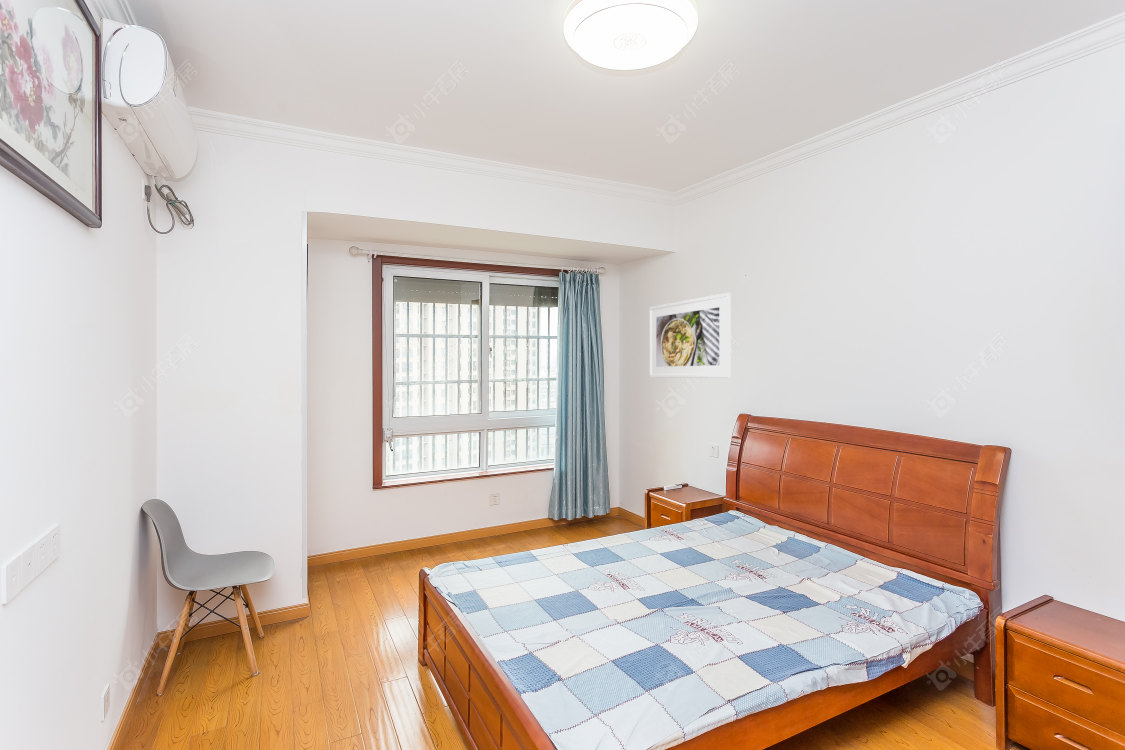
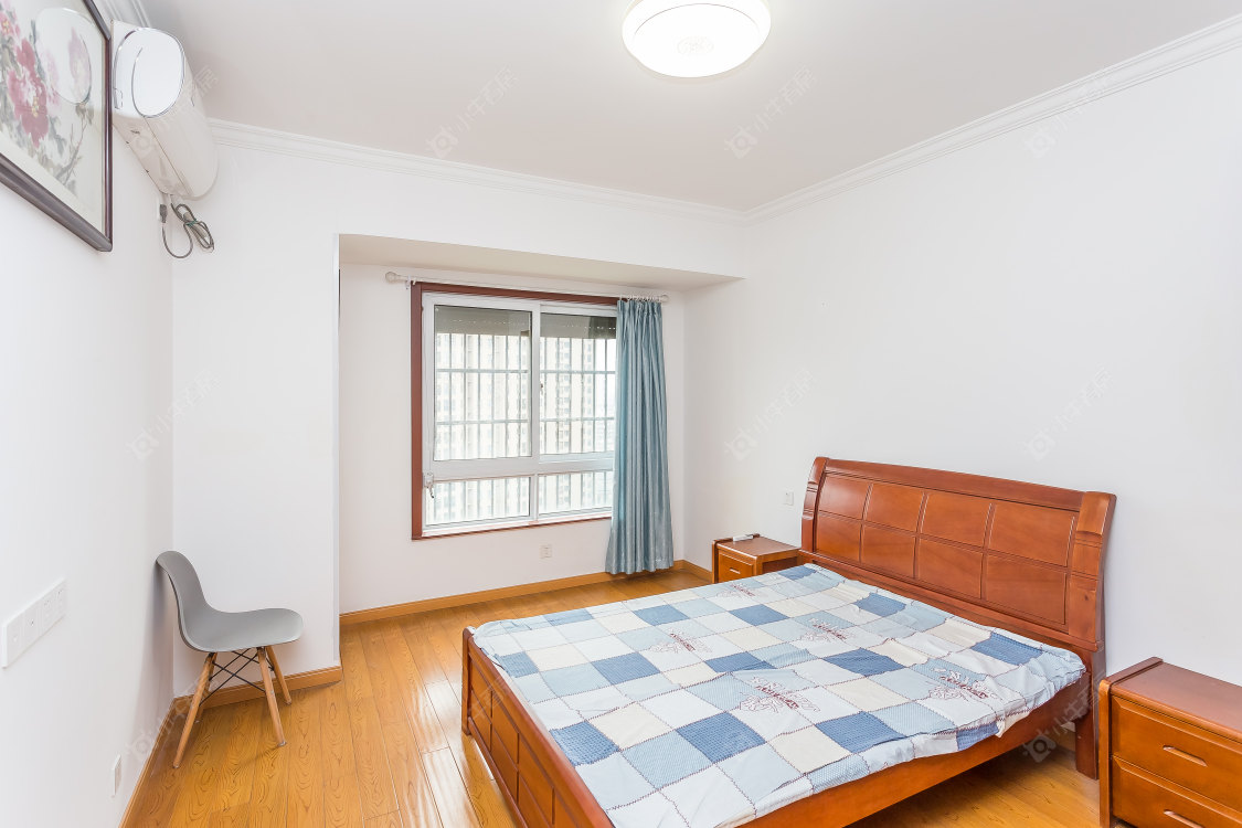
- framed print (686, 339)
